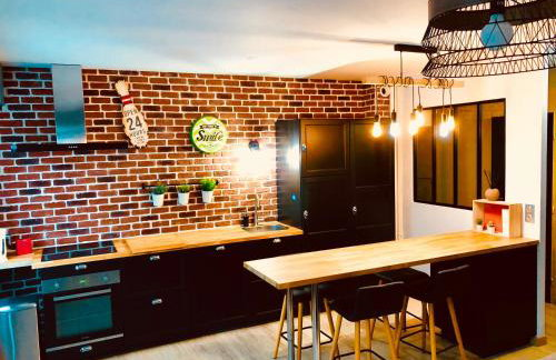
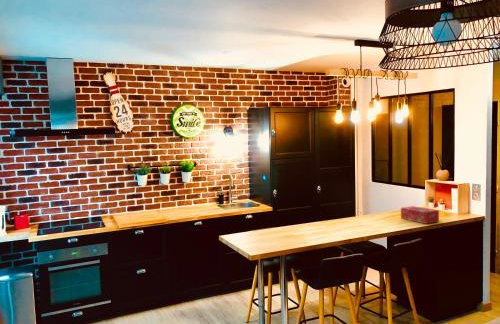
+ tissue box (419, 214)
